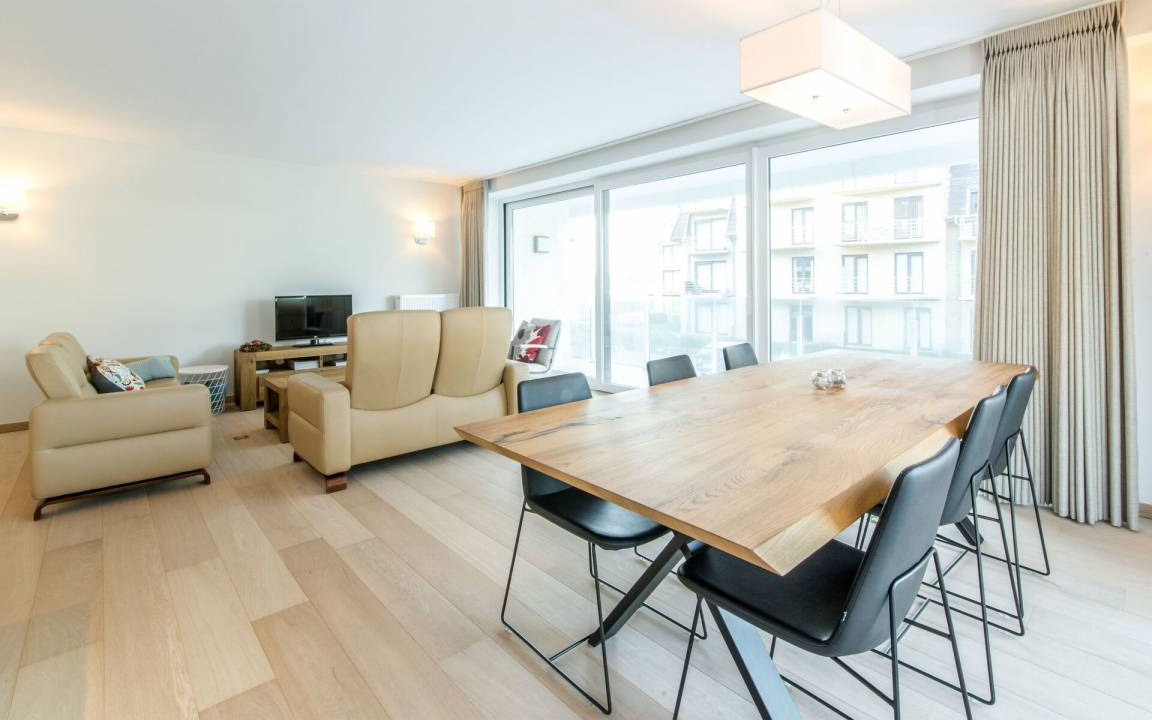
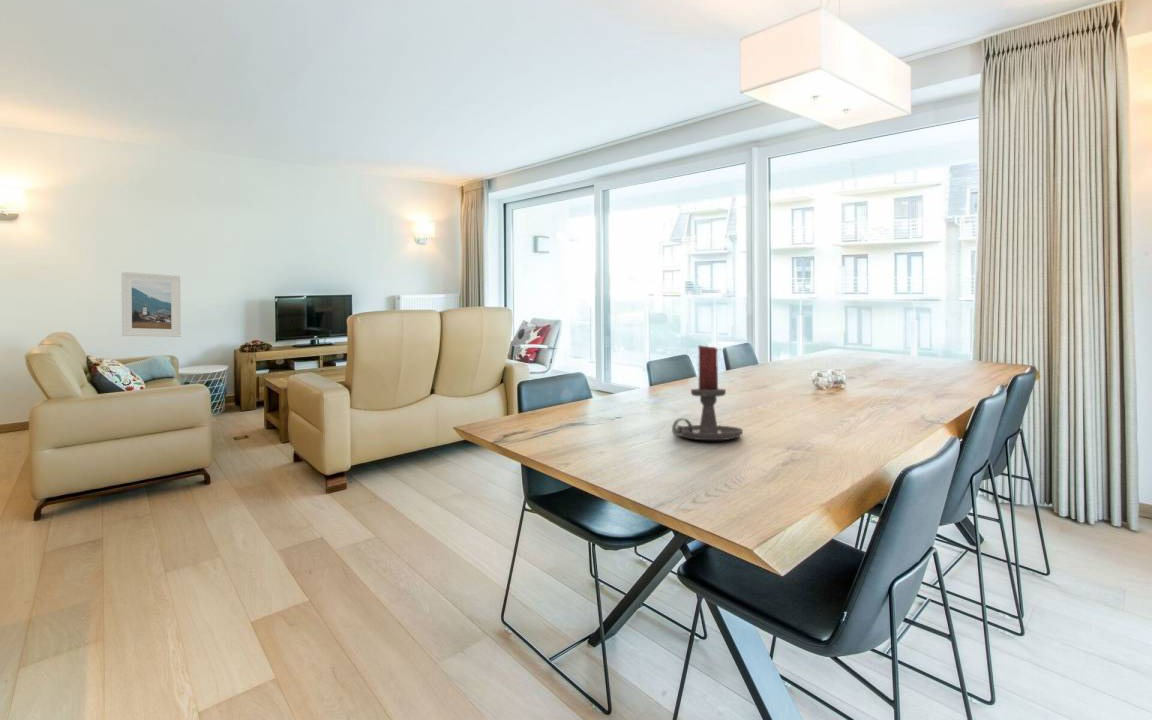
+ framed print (151, 305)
+ candle holder (702, 391)
